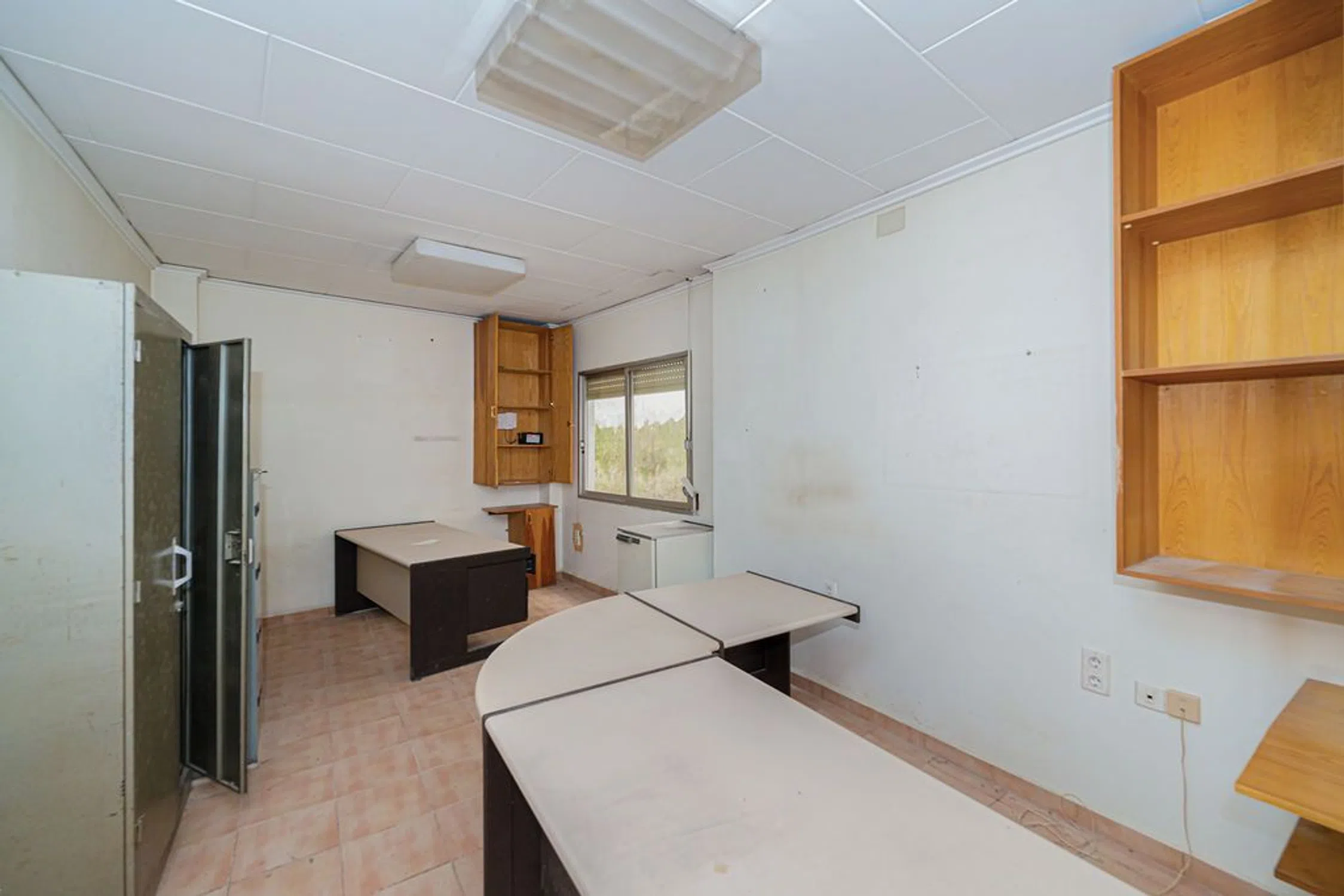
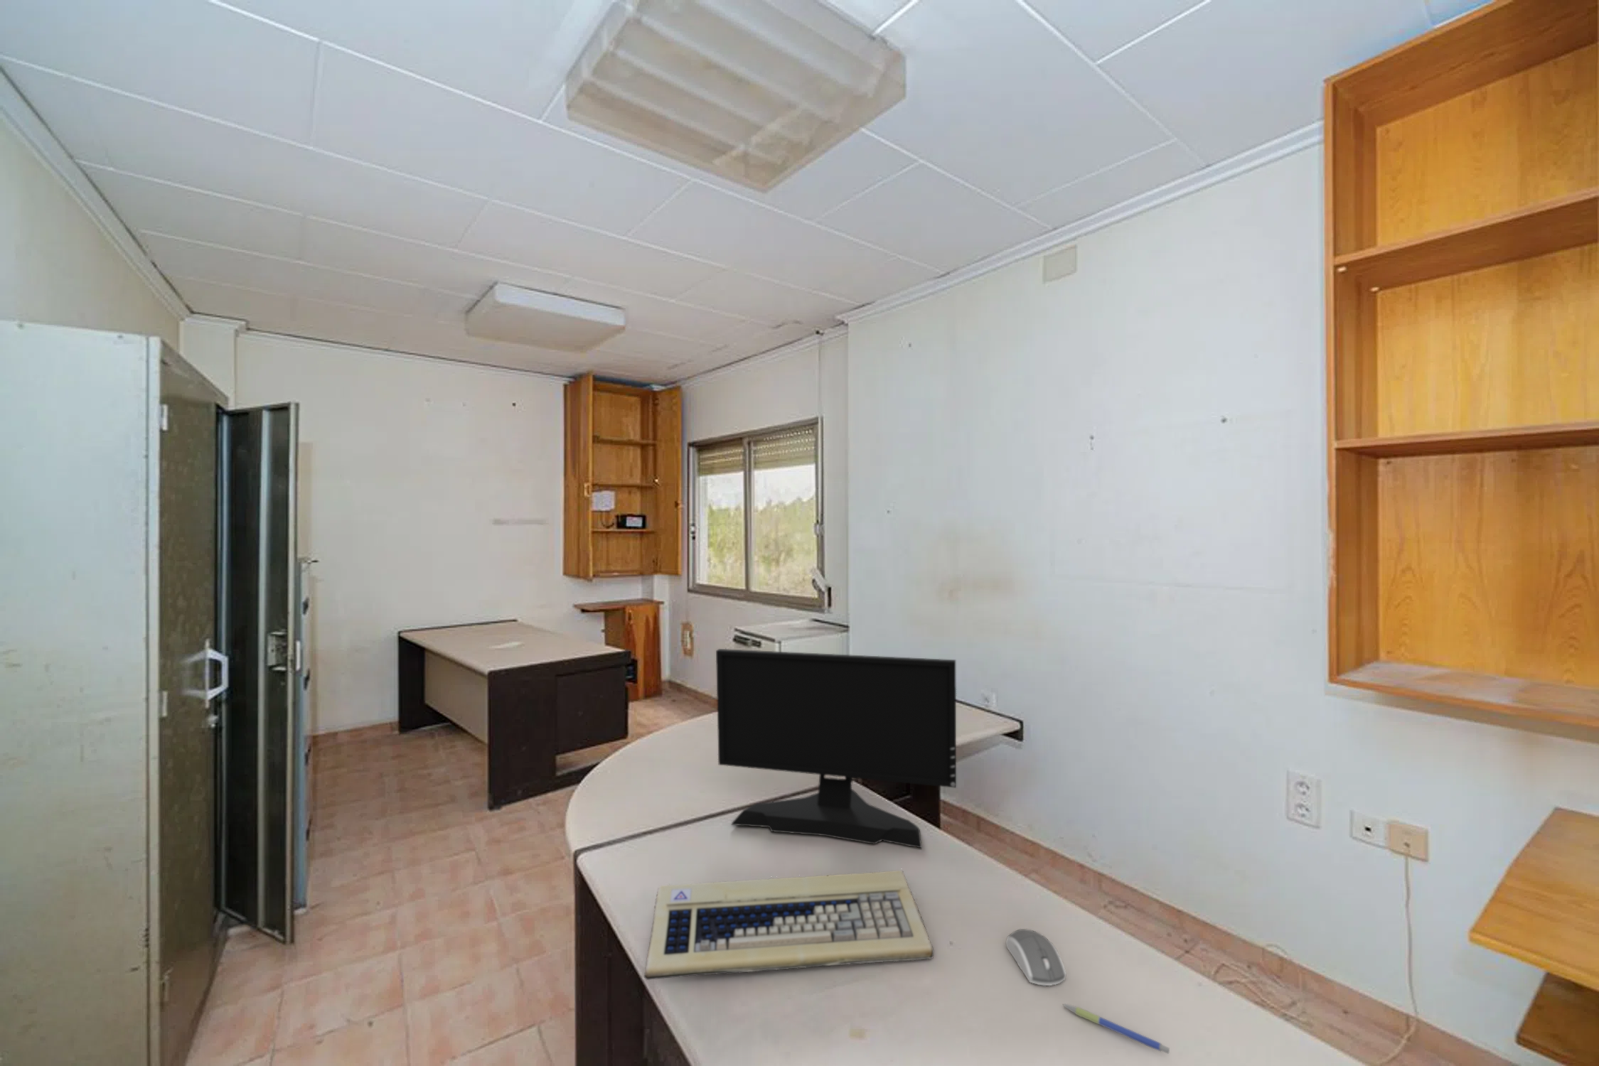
+ pen (1112, 1027)
+ computer monitor (833, 733)
+ computer mouse (1033, 948)
+ computer keyboard (786, 918)
